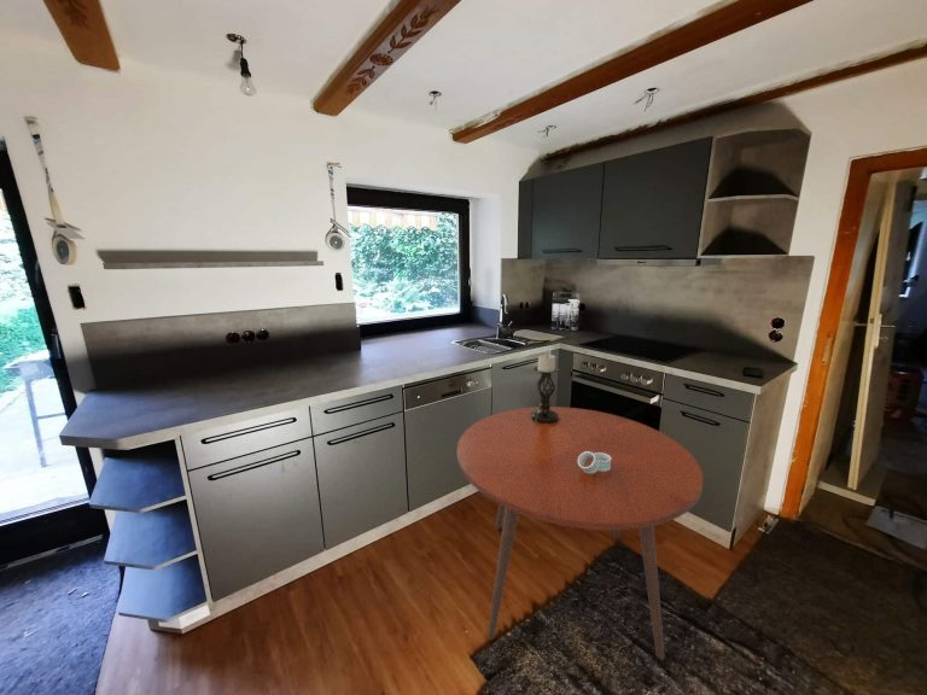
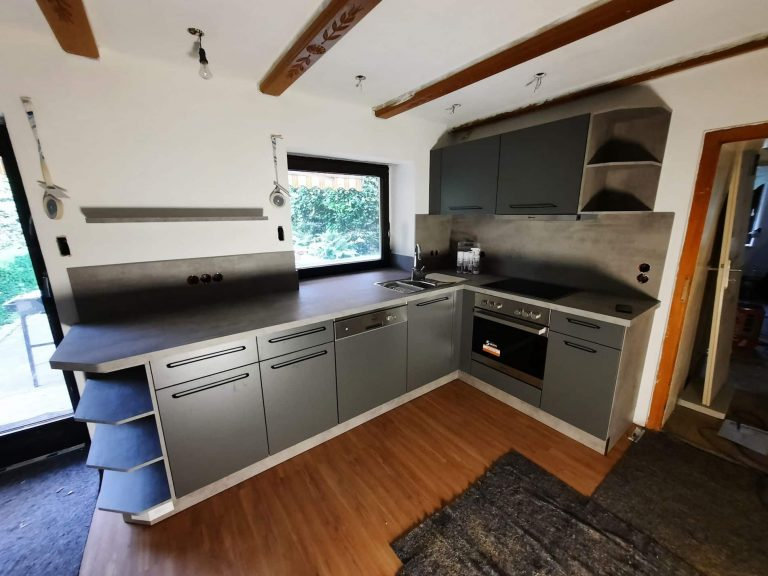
- napkin ring (594, 460)
- dining table (566, 516)
- candle holder (546, 385)
